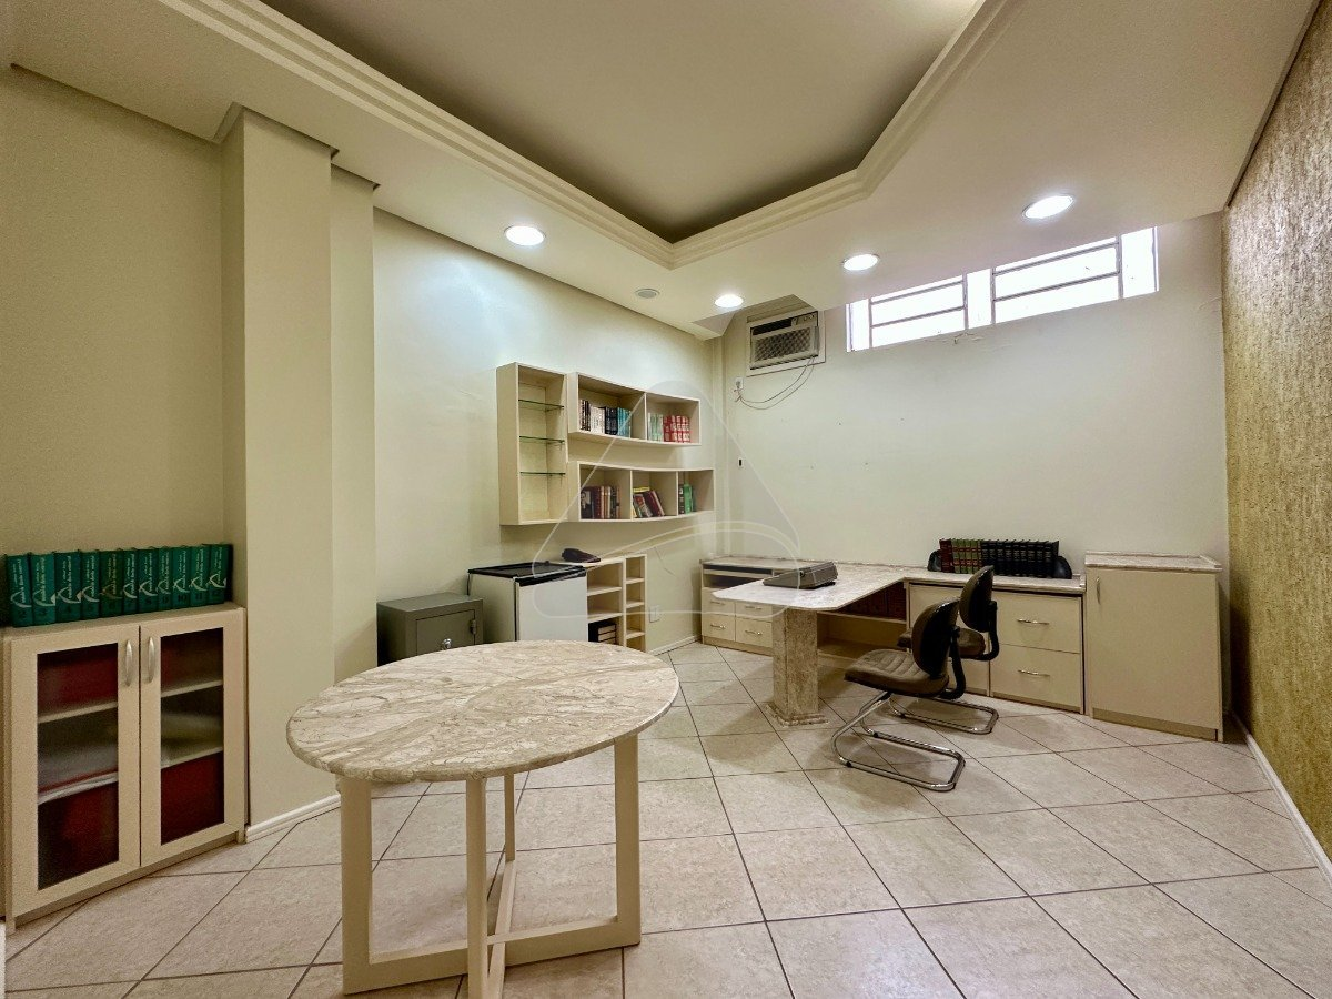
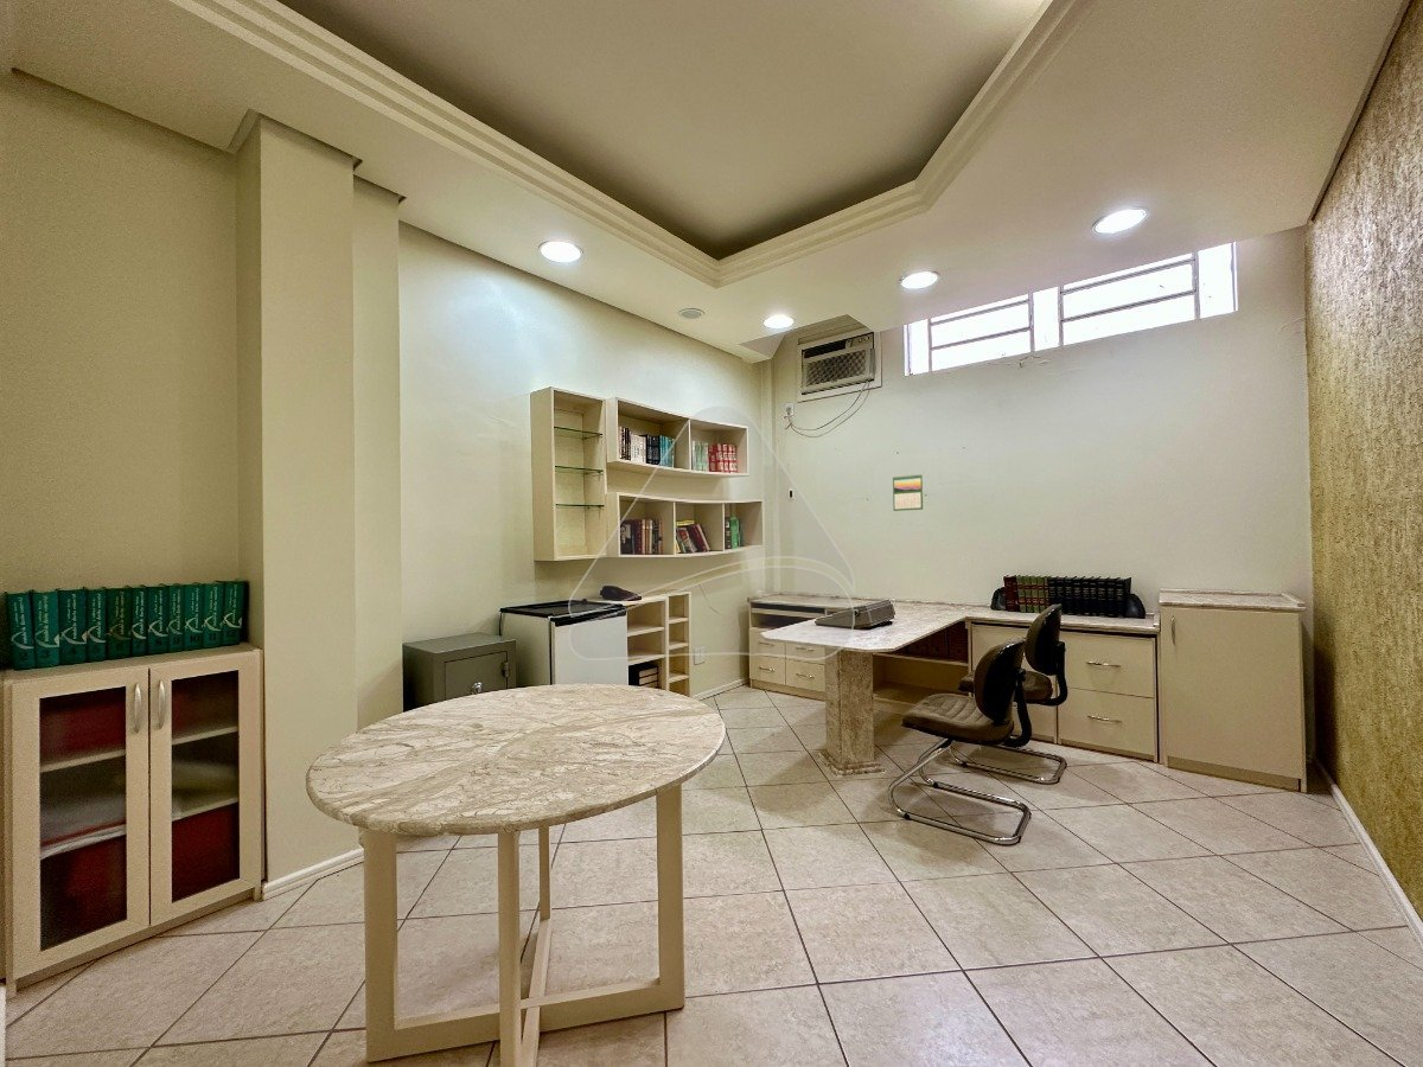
+ calendar (907, 492)
